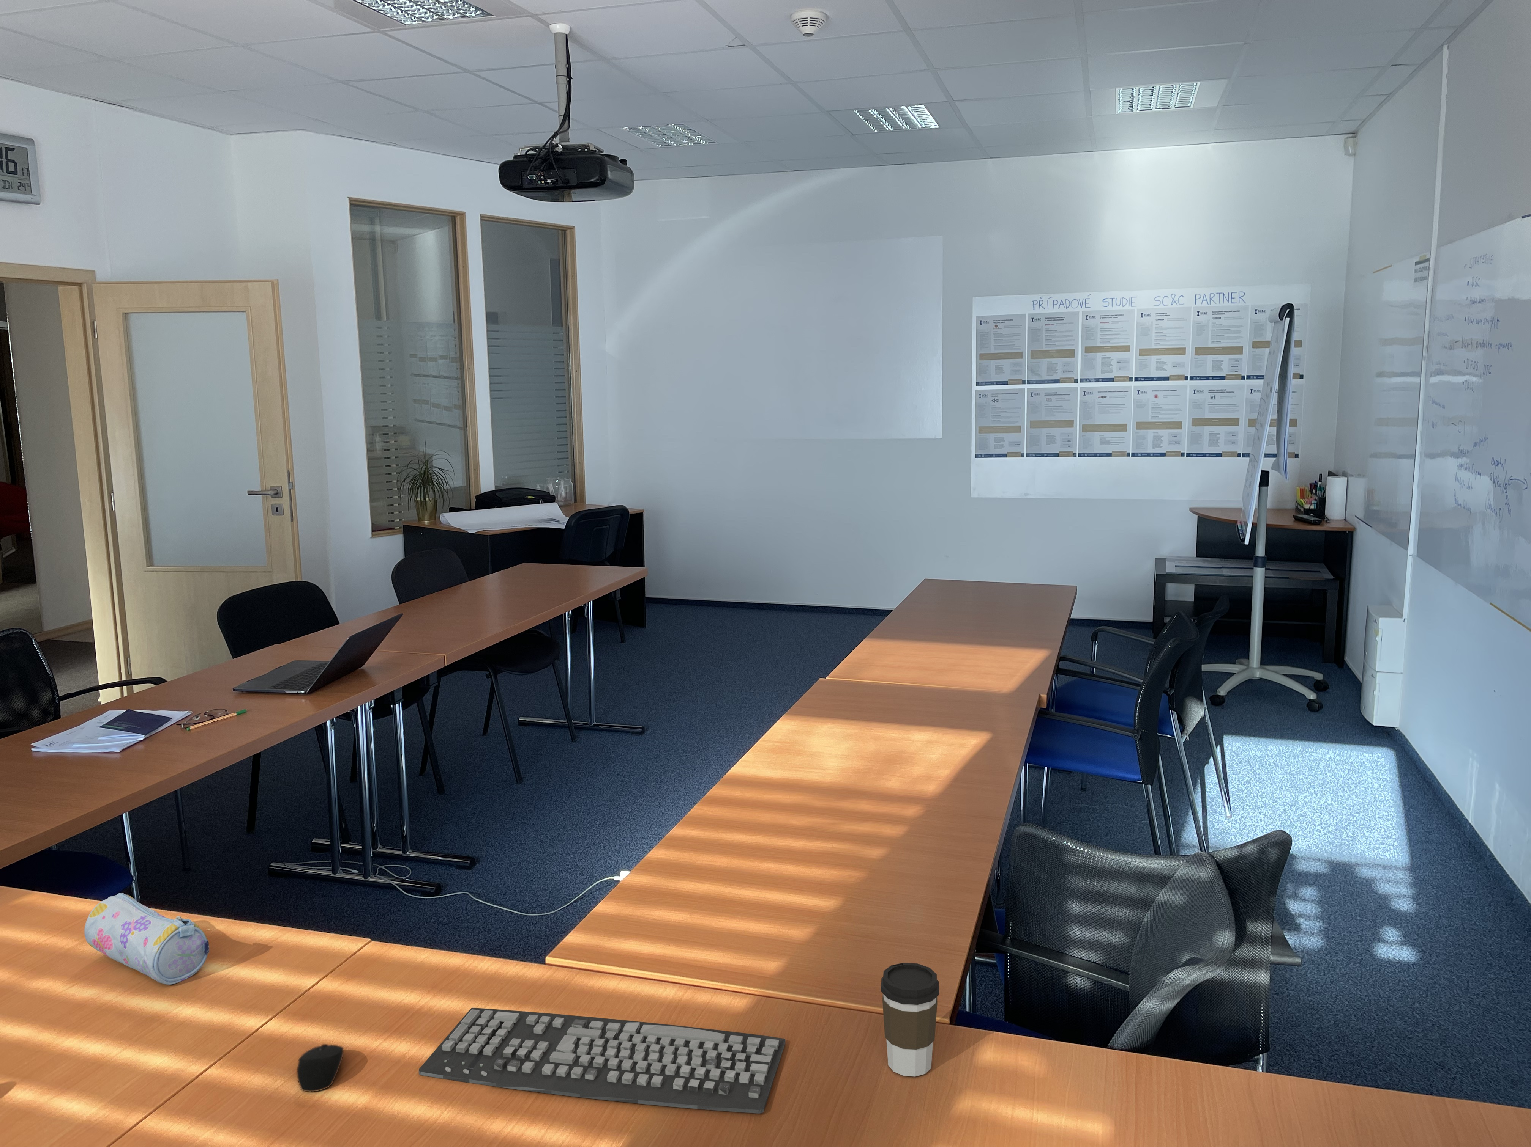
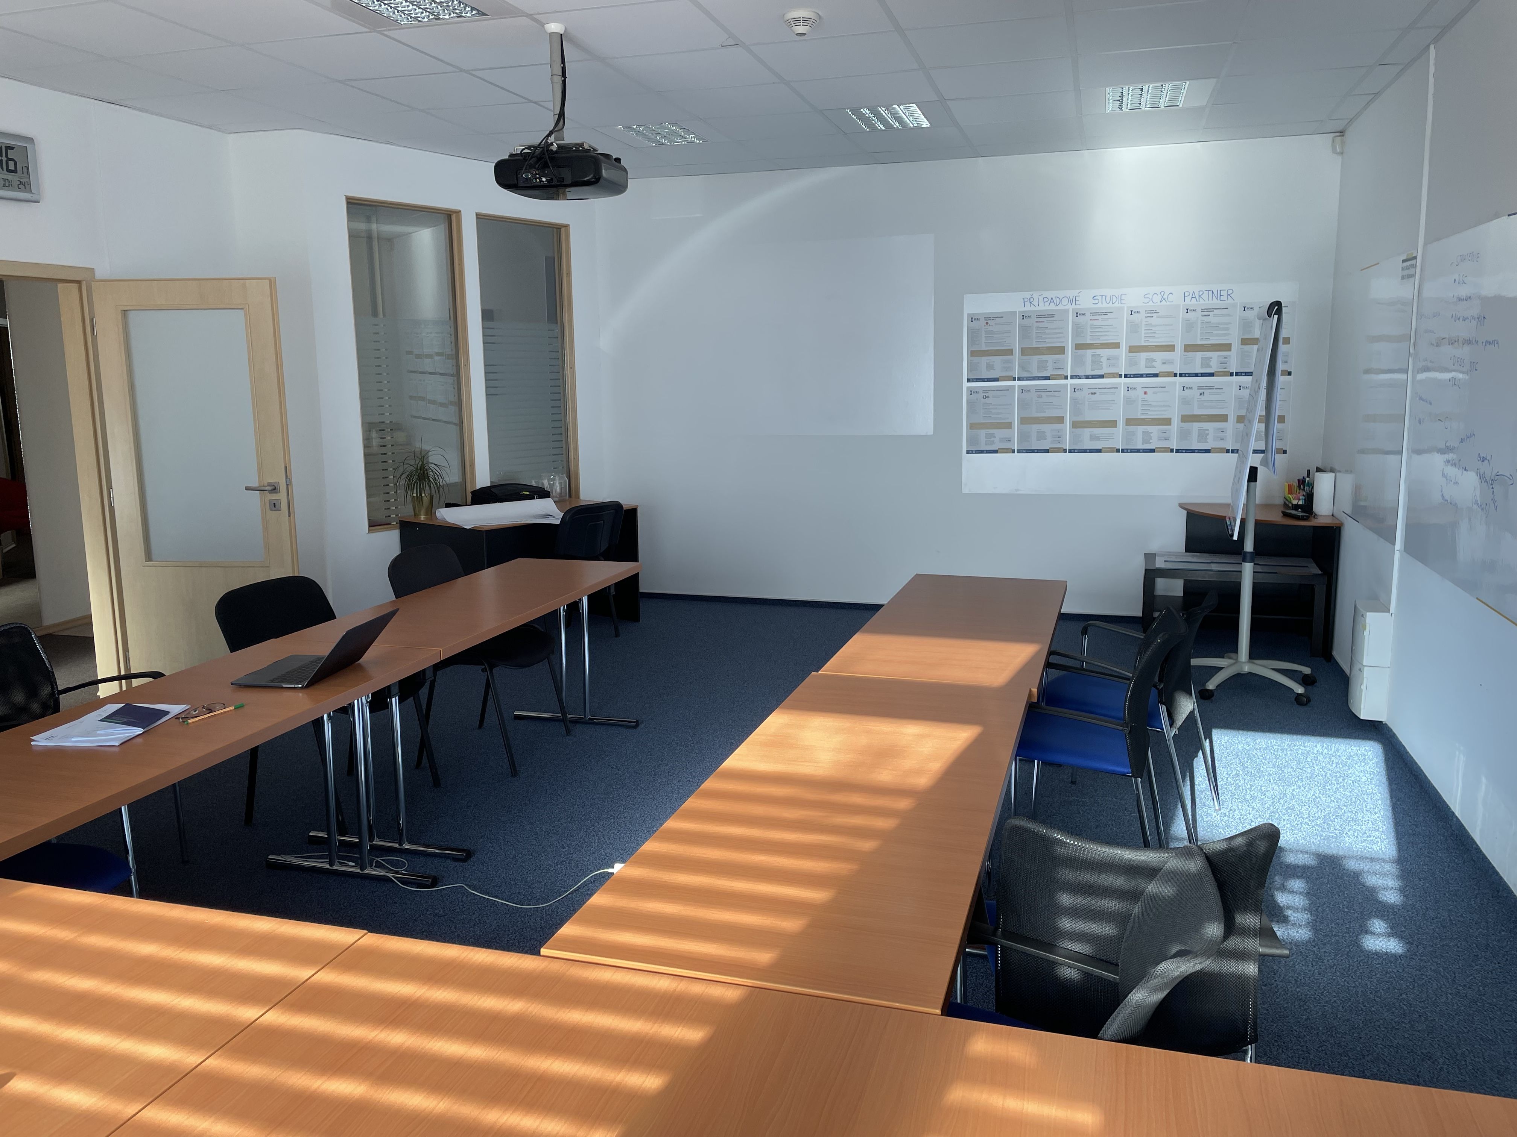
- pencil case (146, 937)
- coffee cup (910, 1020)
- keyboard (605, 1054)
- computer mouse (321, 1061)
